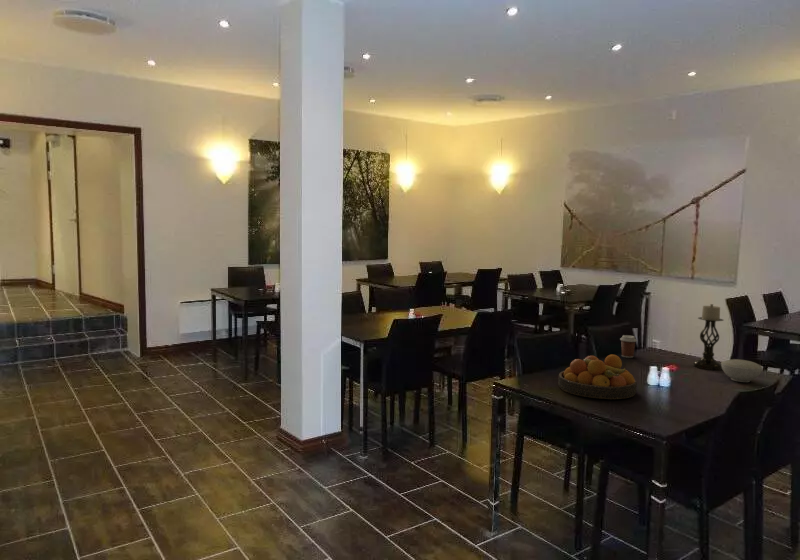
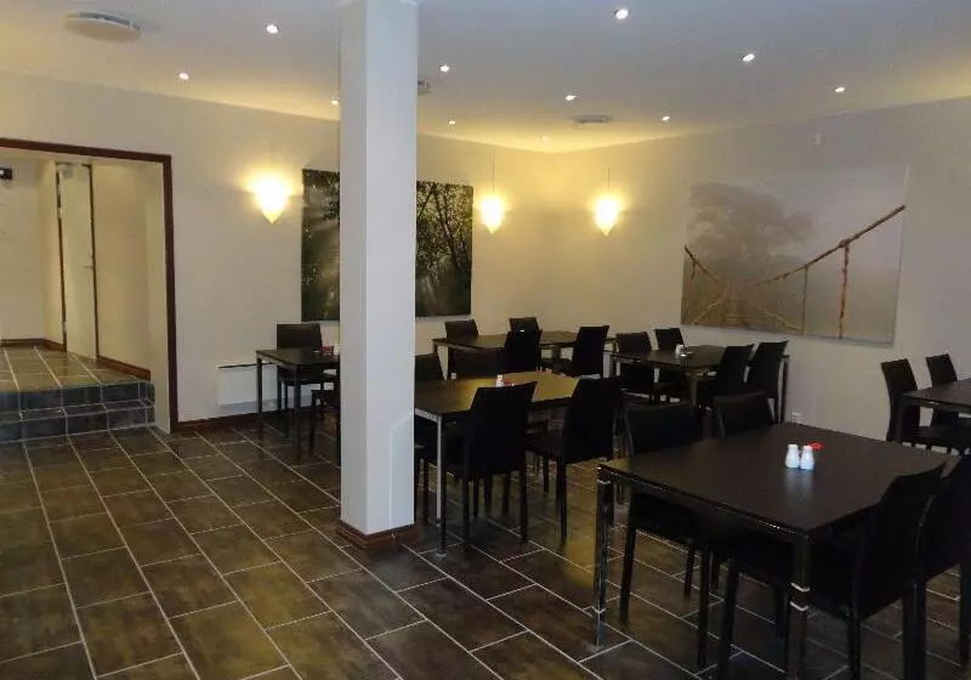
- candle holder (709, 336)
- fruit bowl (597, 372)
- coffee cup (628, 346)
- bowl (741, 370)
